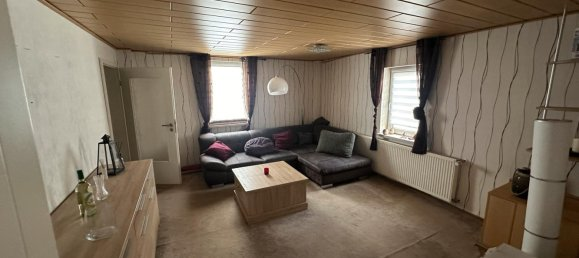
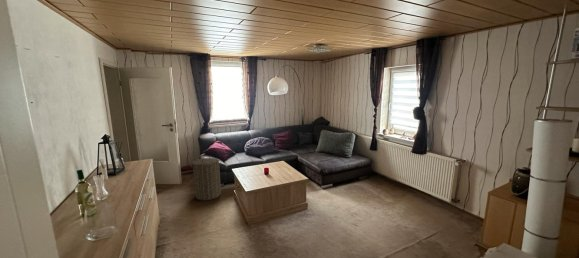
+ laundry hamper (207, 175)
